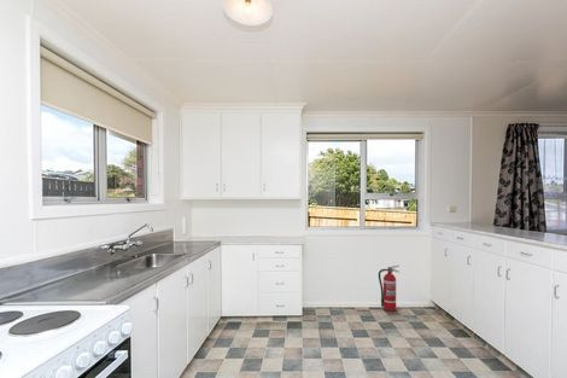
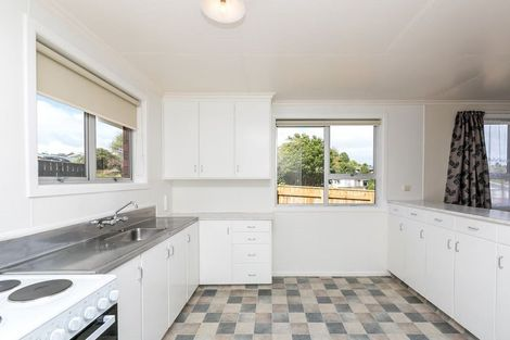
- fire extinguisher (388, 286)
